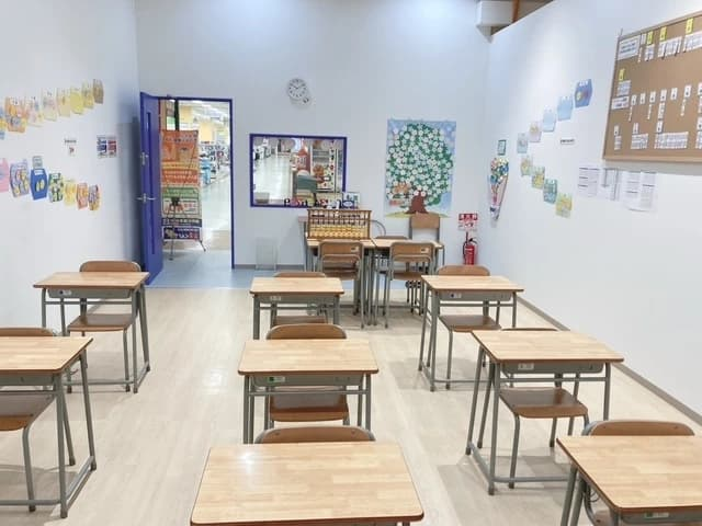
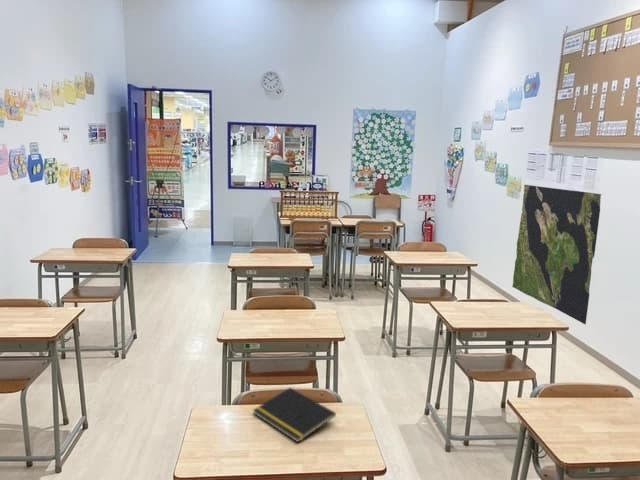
+ world map (550, 247)
+ notepad (293, 412)
